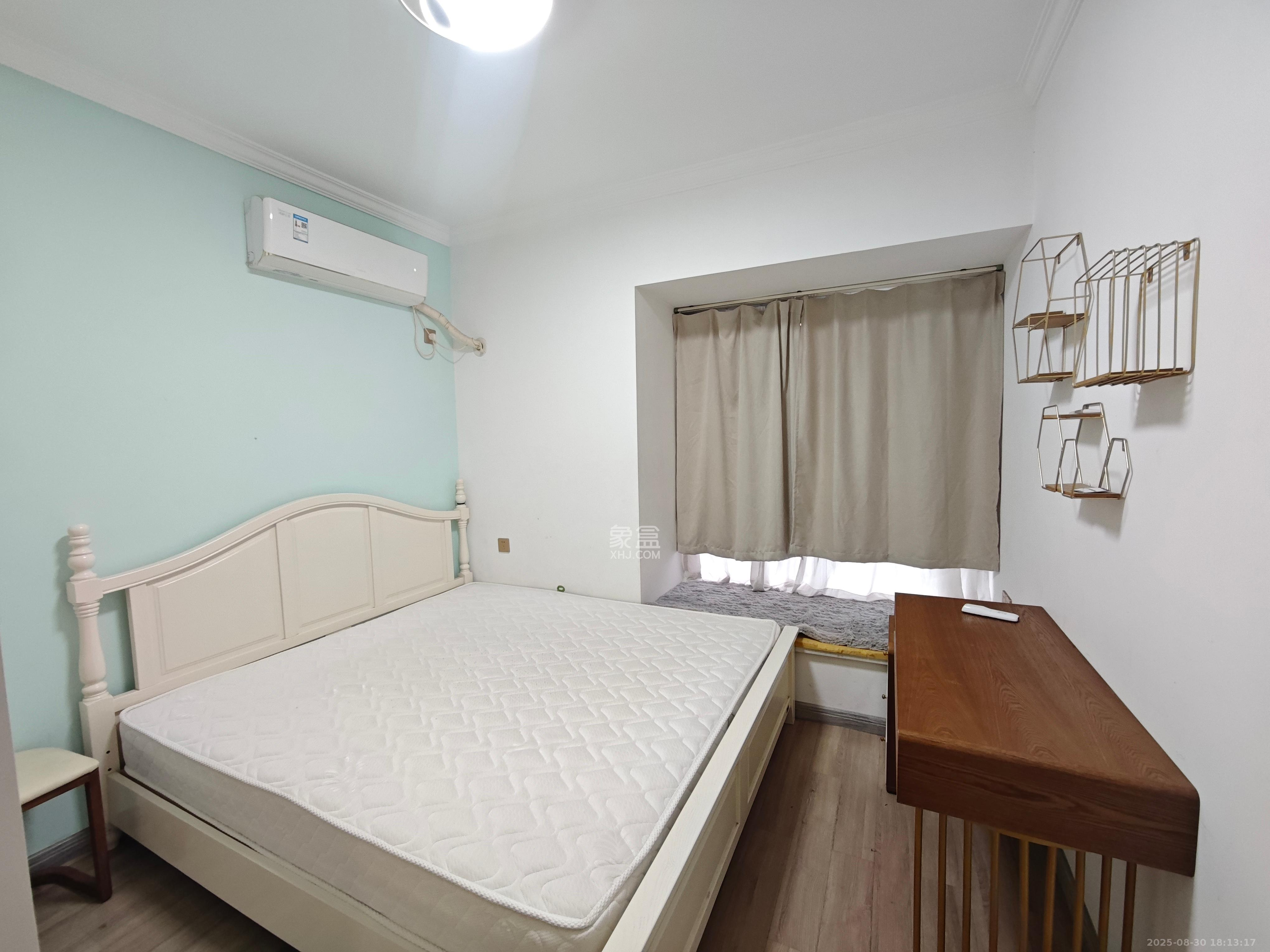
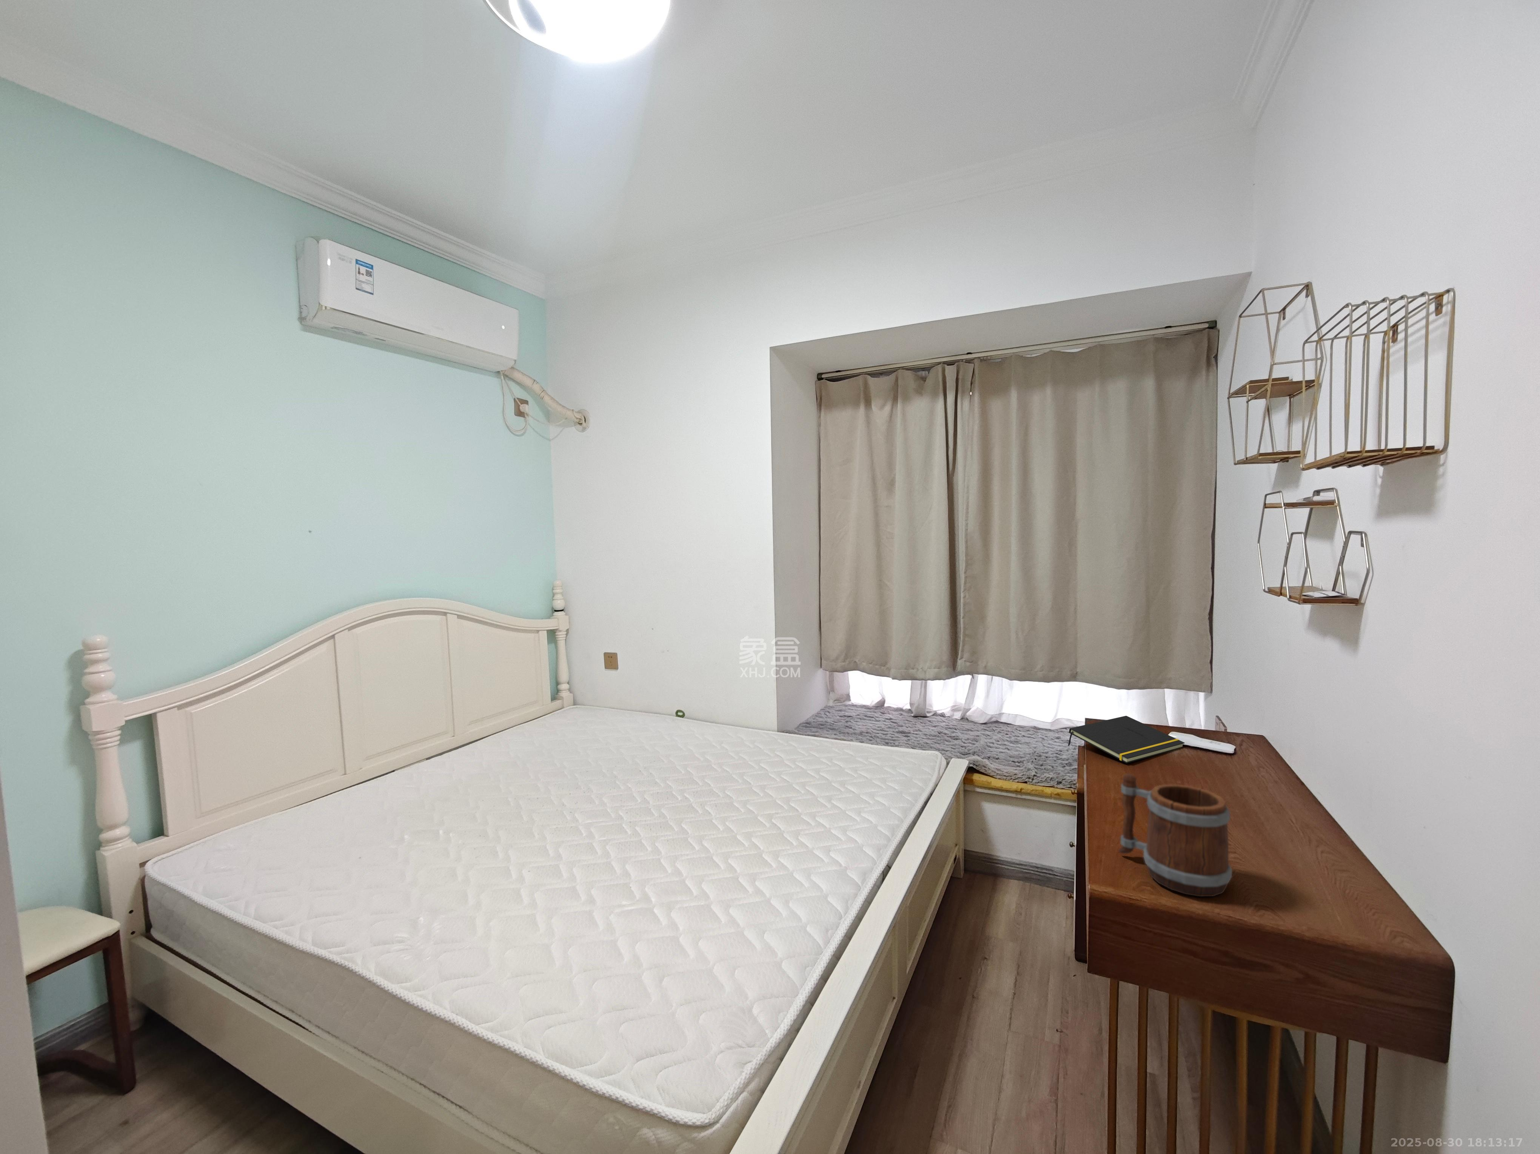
+ mug (1170, 830)
+ notepad (1127, 738)
